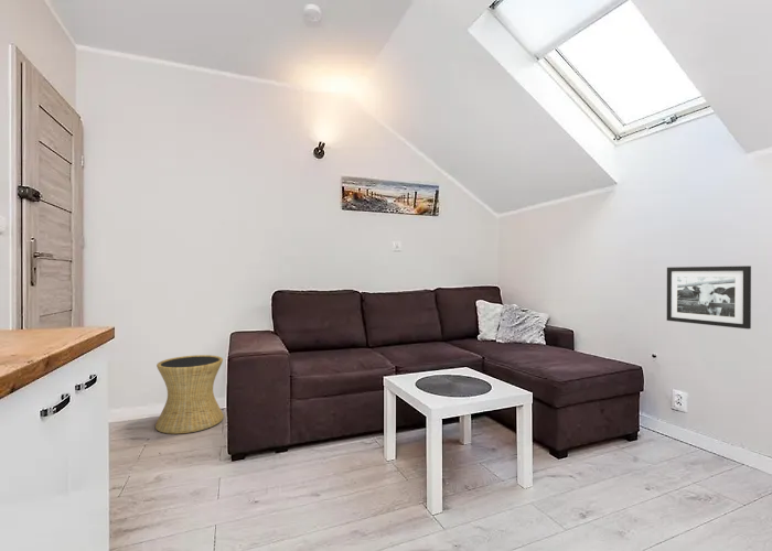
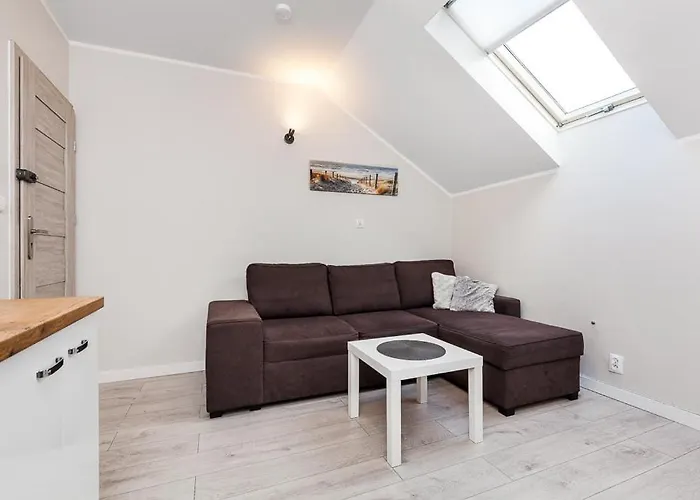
- side table (191, 391)
- picture frame (705, 295)
